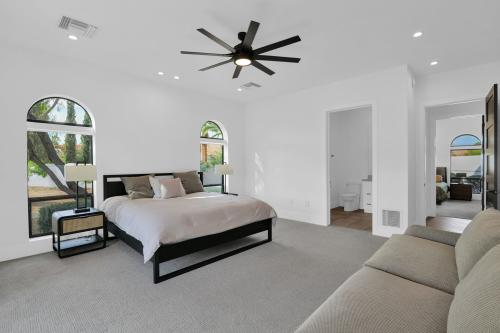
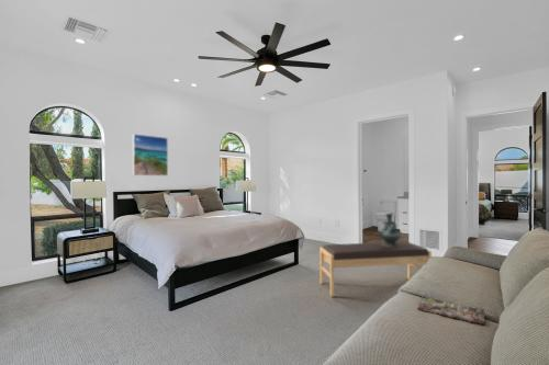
+ magazine (449, 309)
+ decorative urn (389, 228)
+ bench (373, 265)
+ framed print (150, 156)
